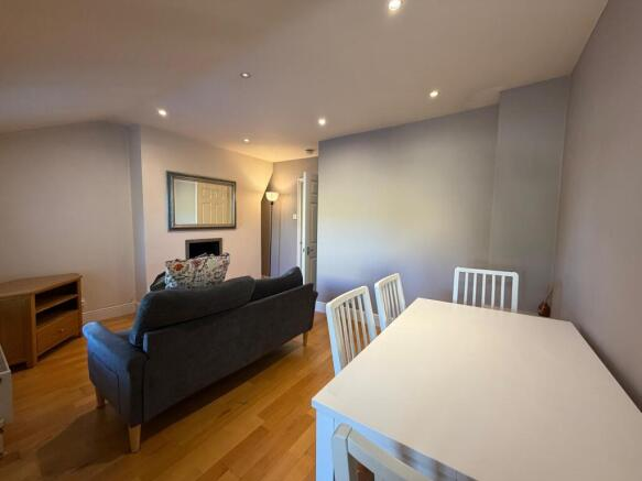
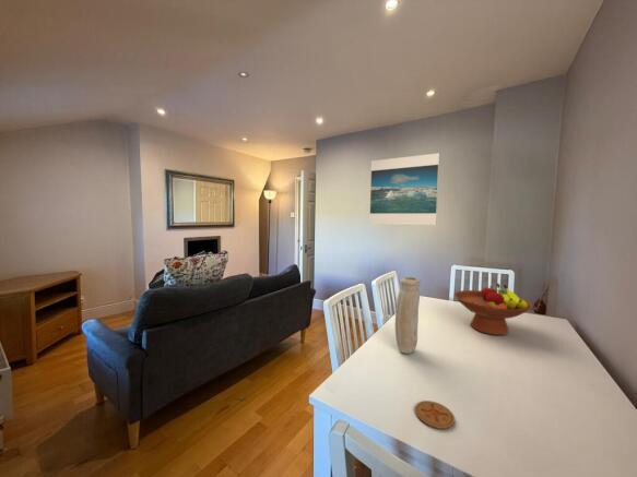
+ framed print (402, 191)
+ coaster (434, 414)
+ fruit bowl (489, 308)
+ vase (406, 314)
